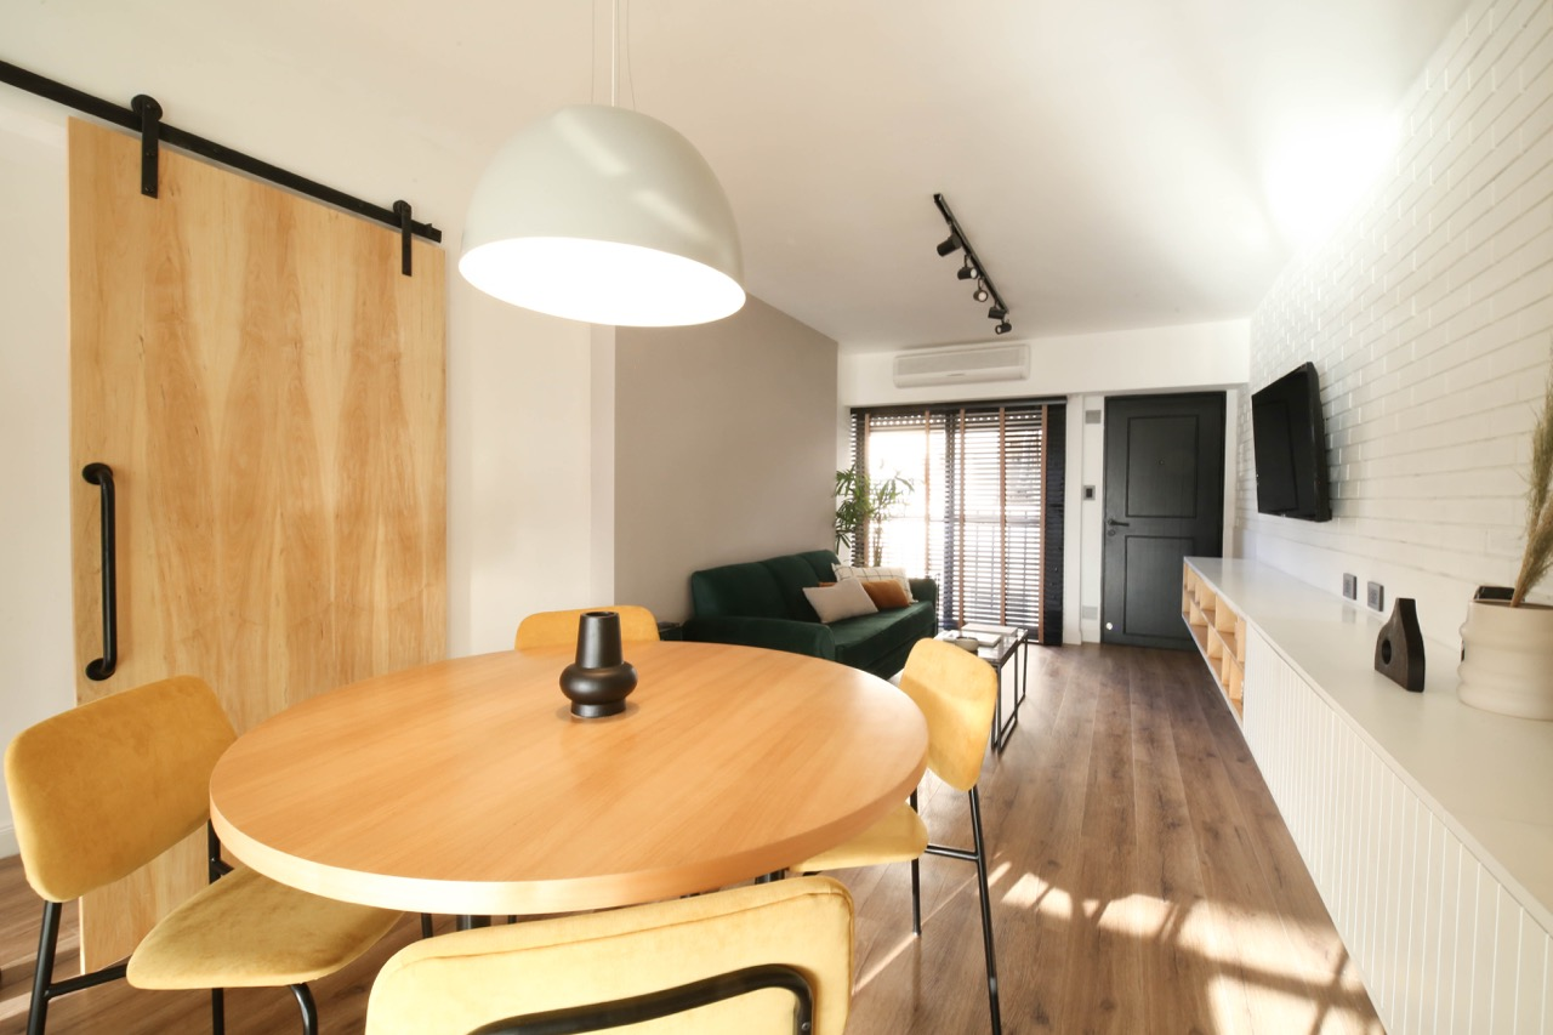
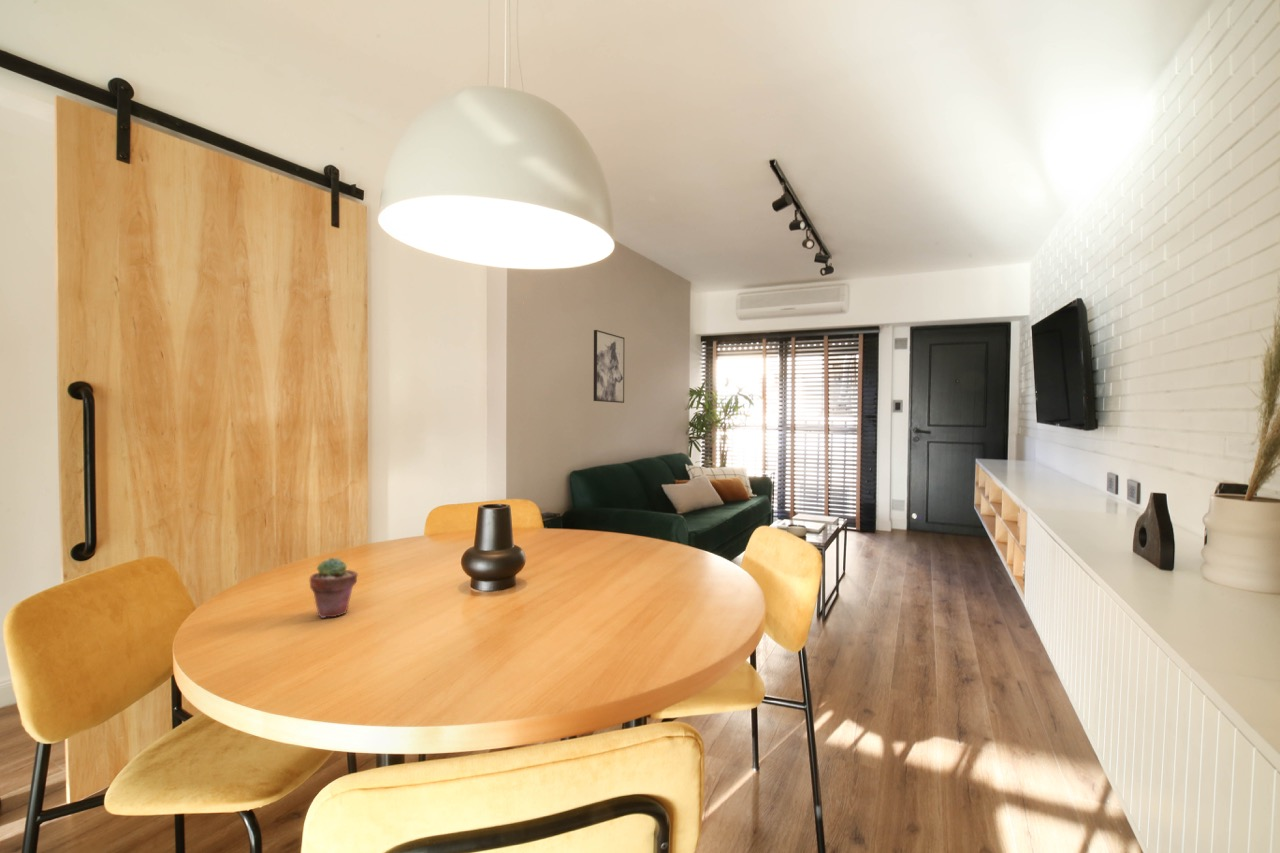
+ potted succulent (333, 585)
+ wall art (609, 368)
